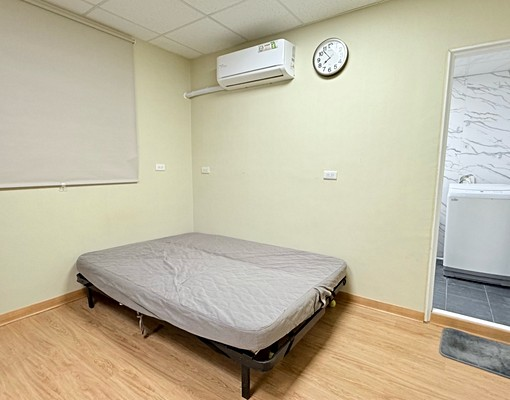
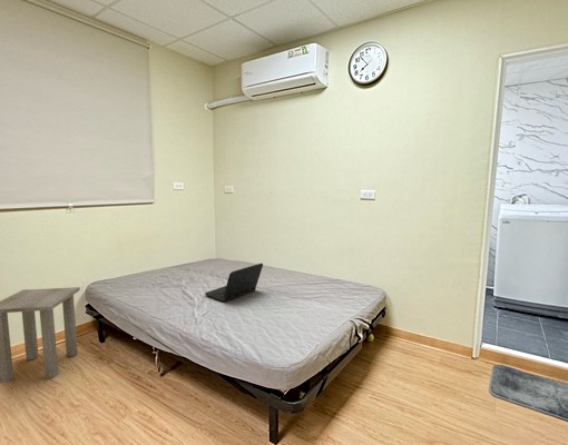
+ laptop (234, 278)
+ side table (36, 332)
